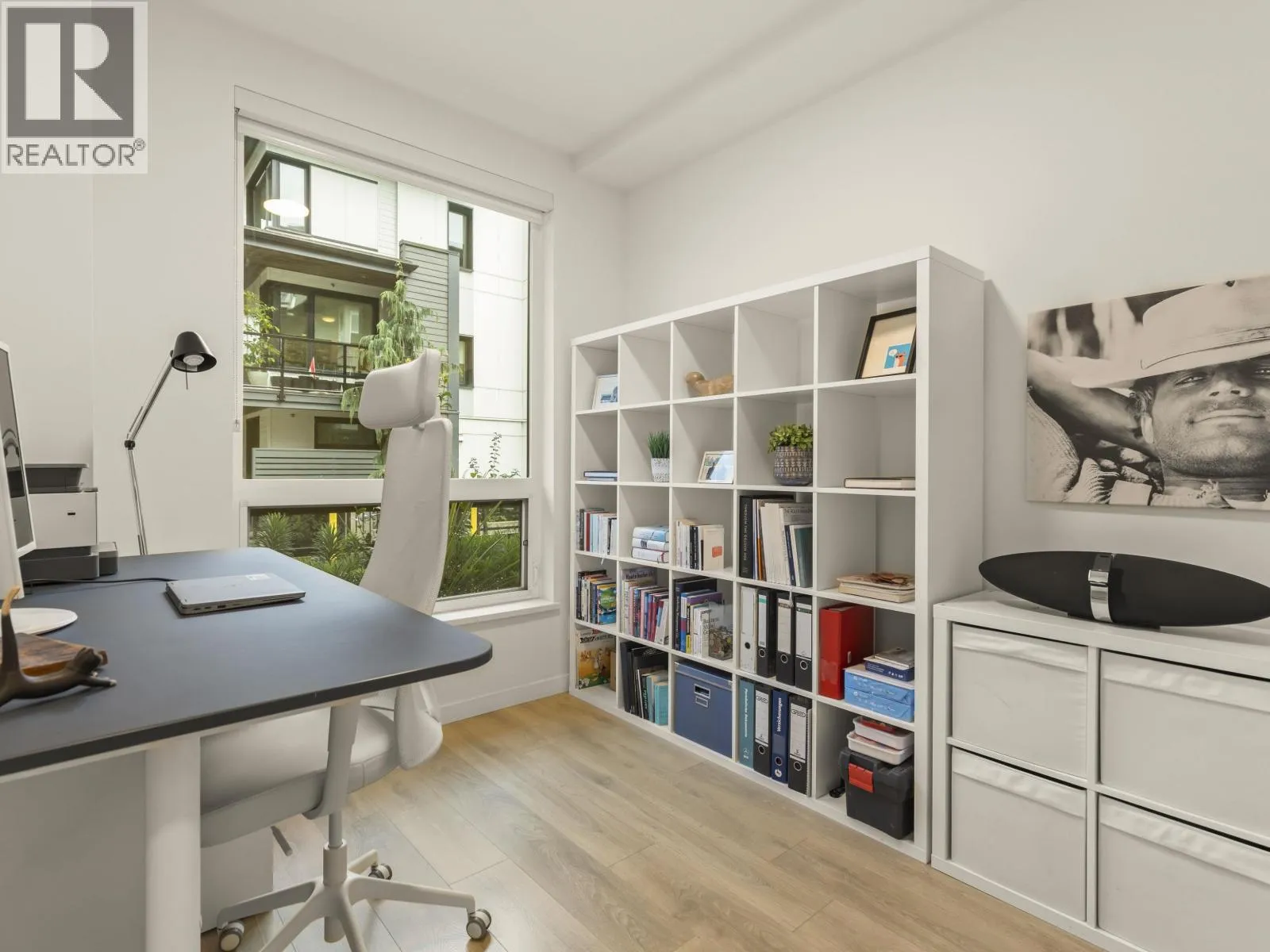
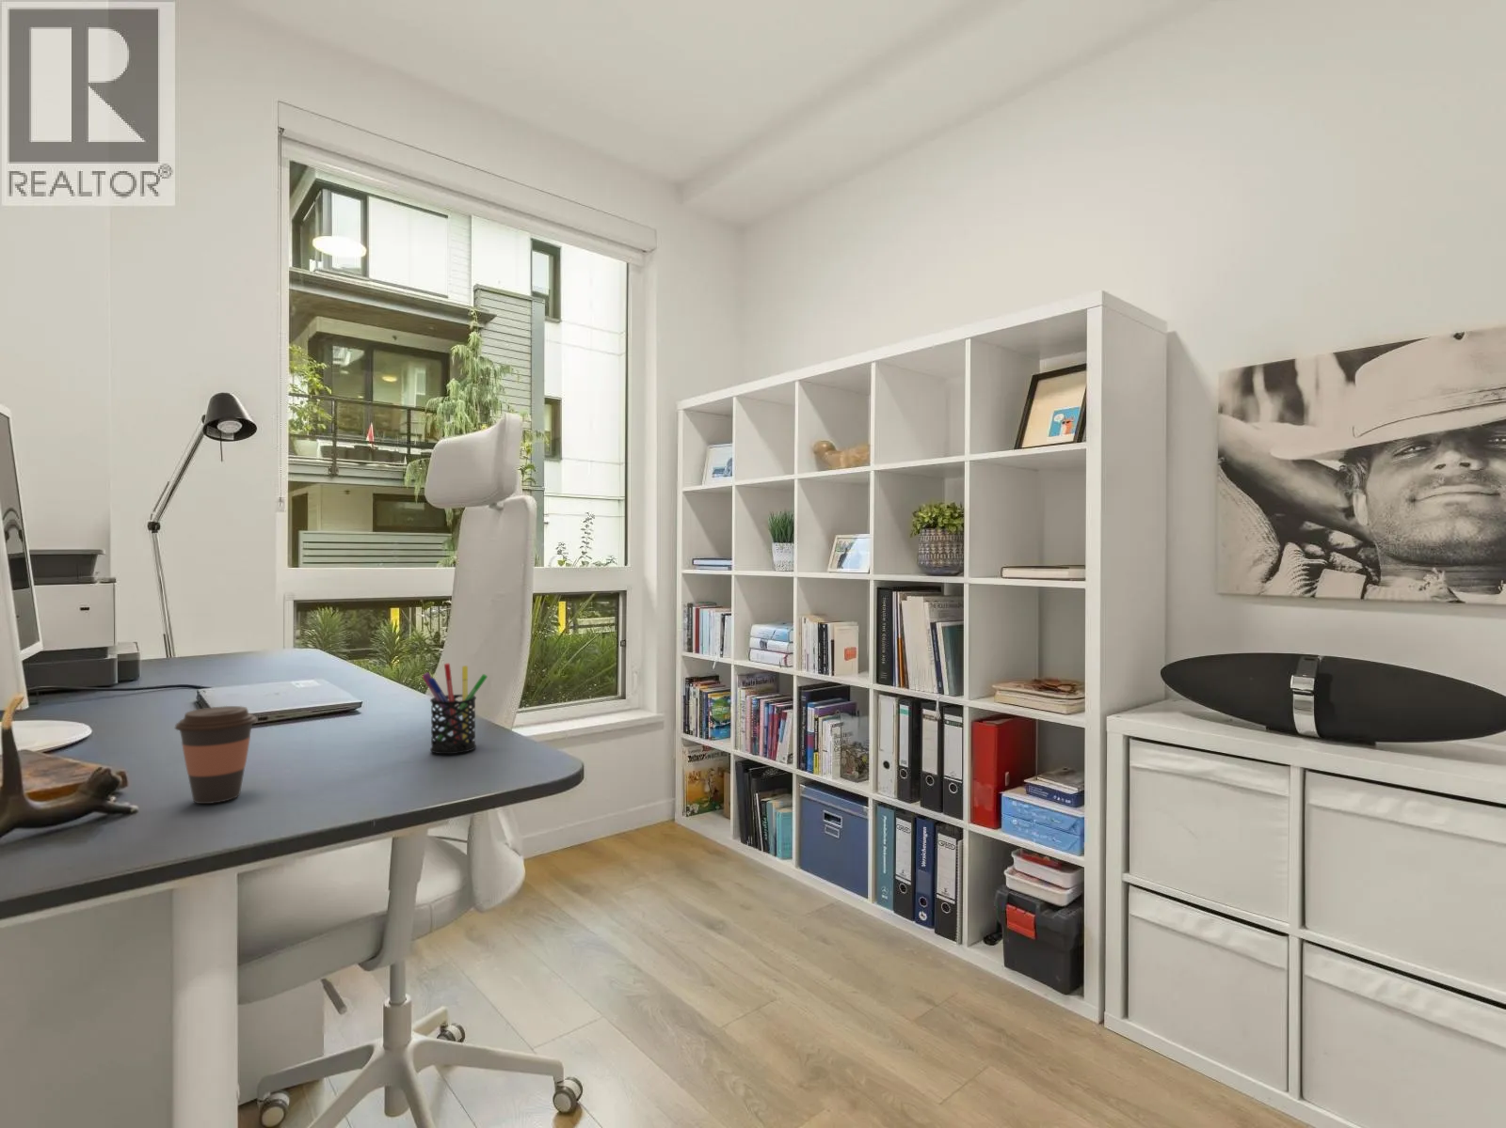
+ pen holder (458, 705)
+ coffee cup (217, 754)
